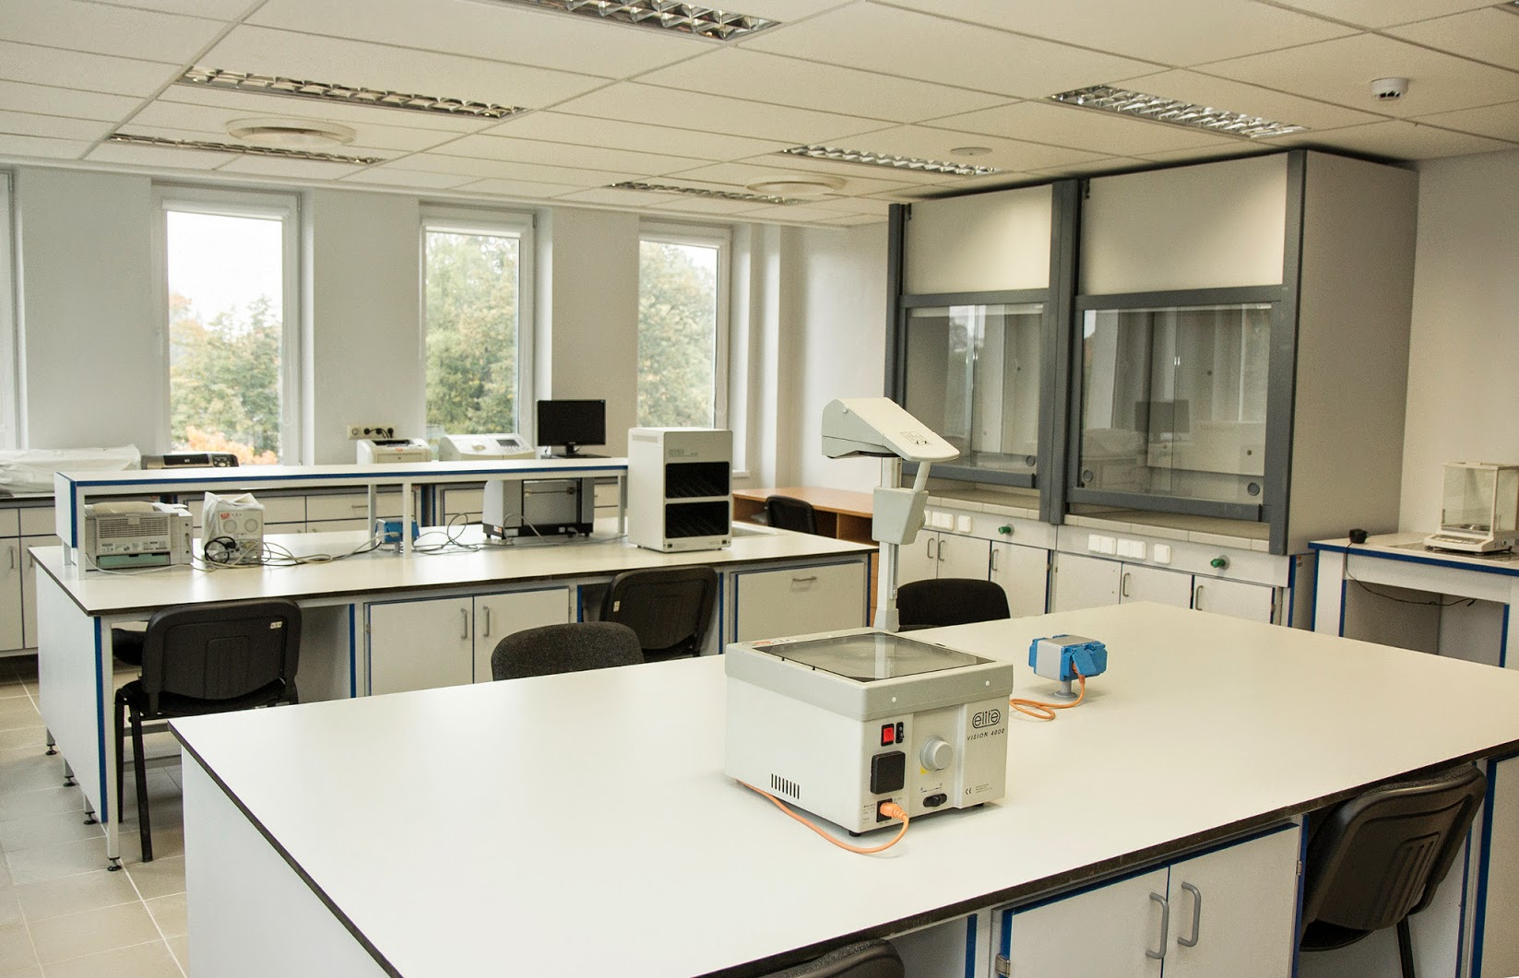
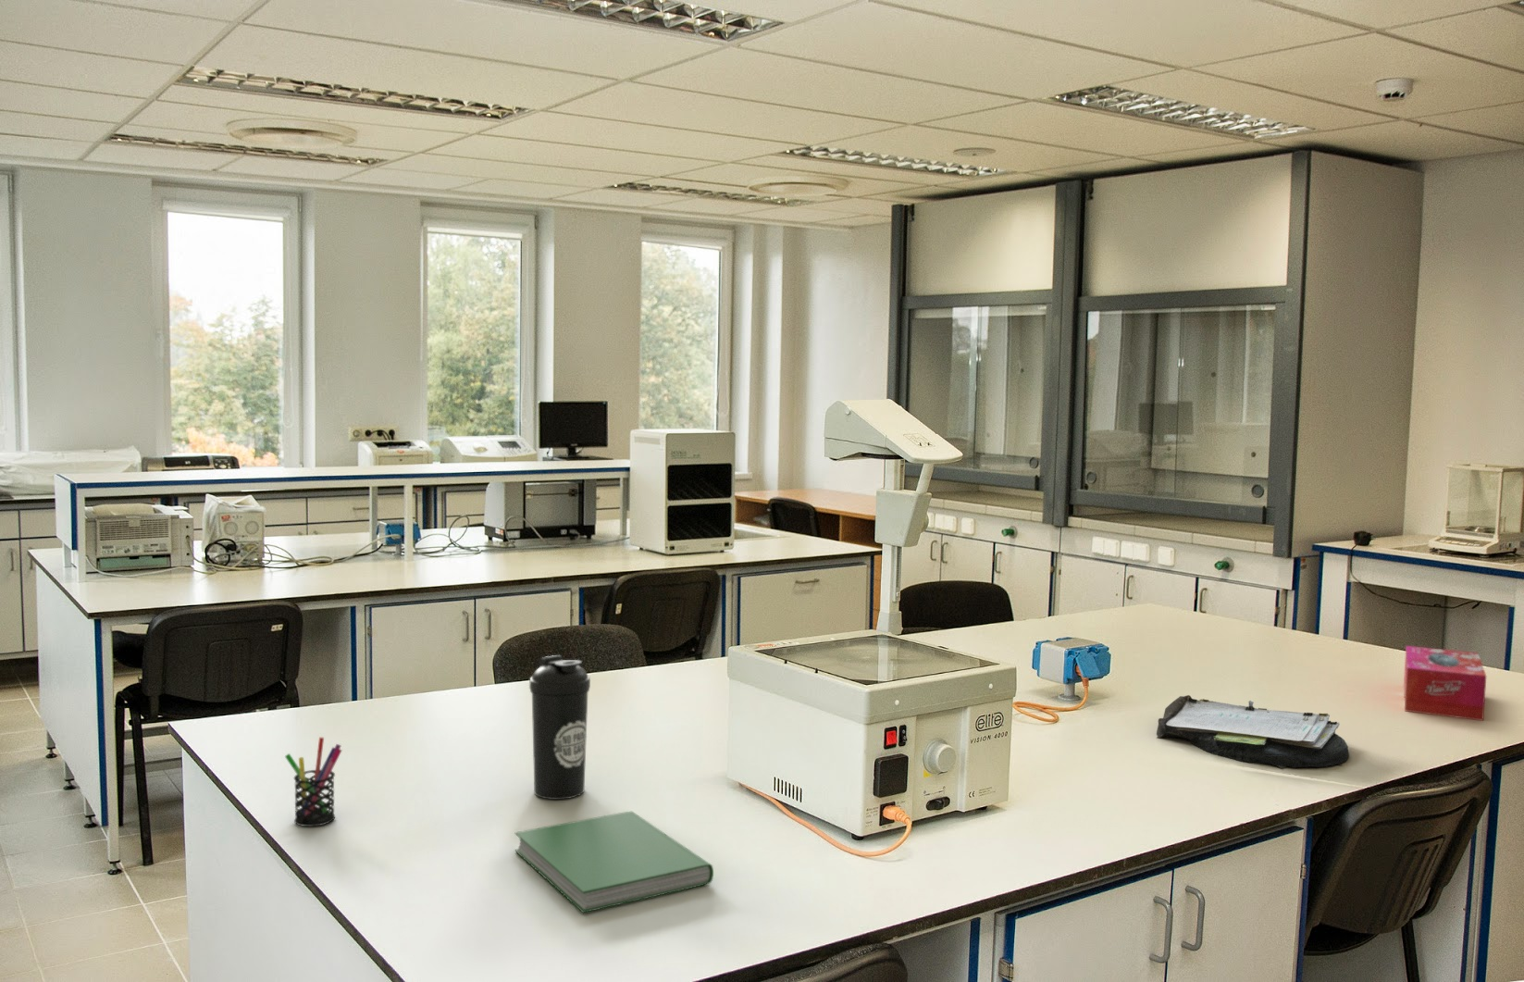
+ tissue box (1442, 680)
+ pen holder (311, 780)
+ hardcover book (611, 856)
+ clipboard (1254, 725)
+ water bottle (559, 724)
